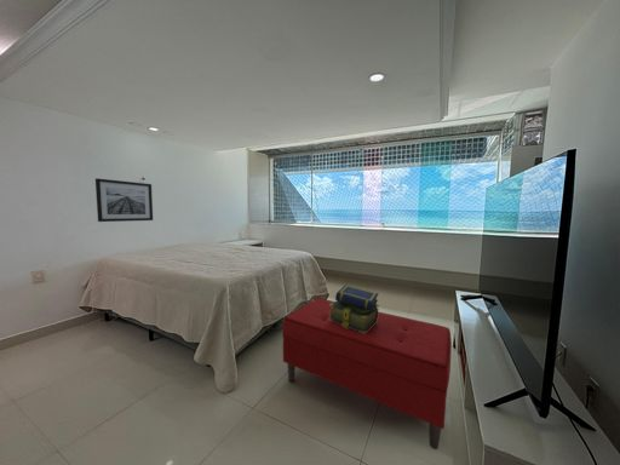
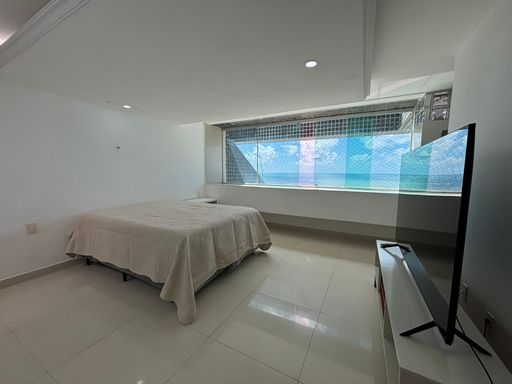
- bench (362, 355)
- wall art (126, 201)
- stack of books (355, 305)
